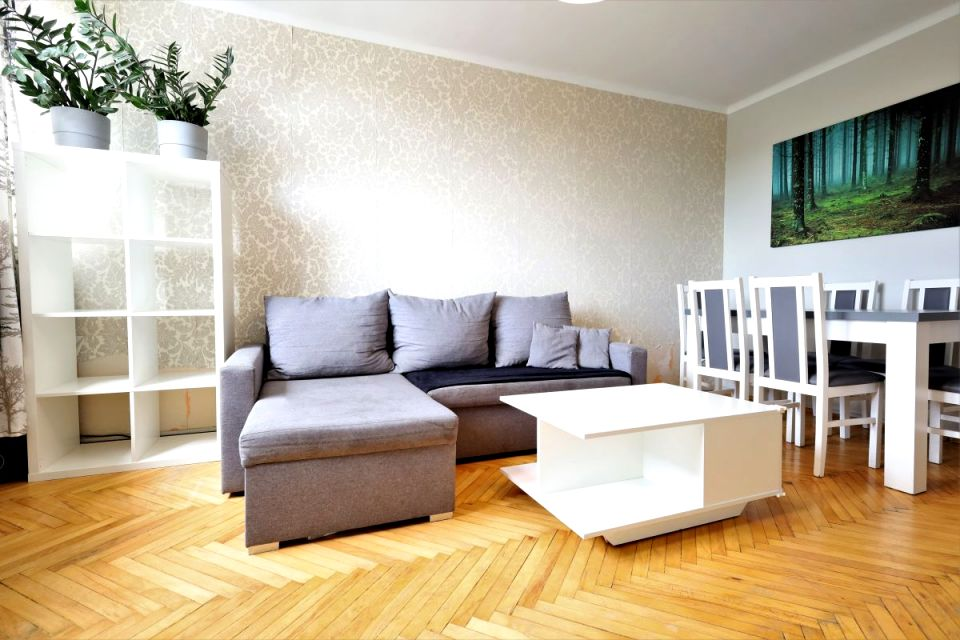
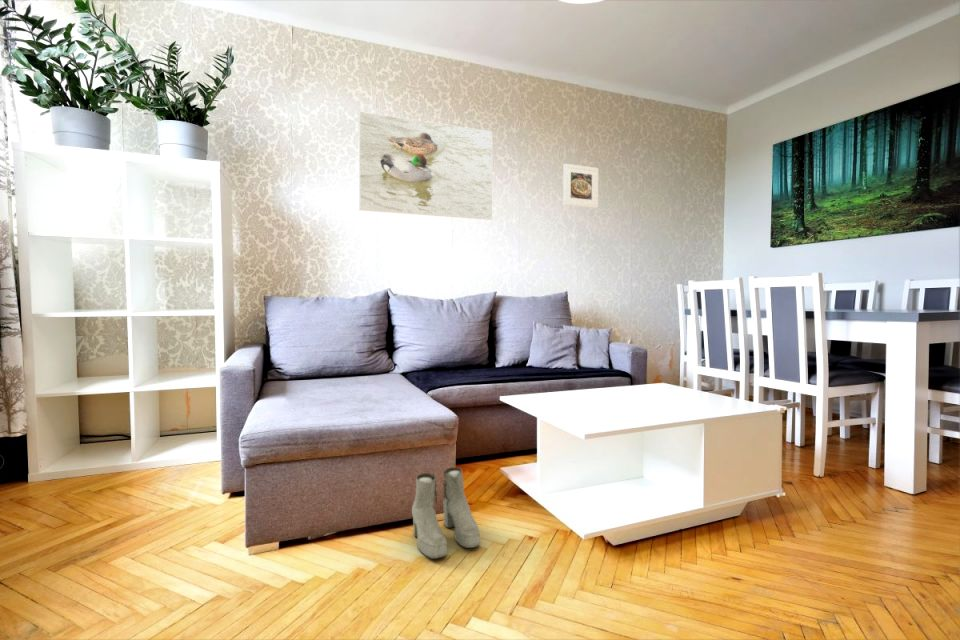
+ boots (444, 507)
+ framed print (428, 169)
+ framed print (580, 186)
